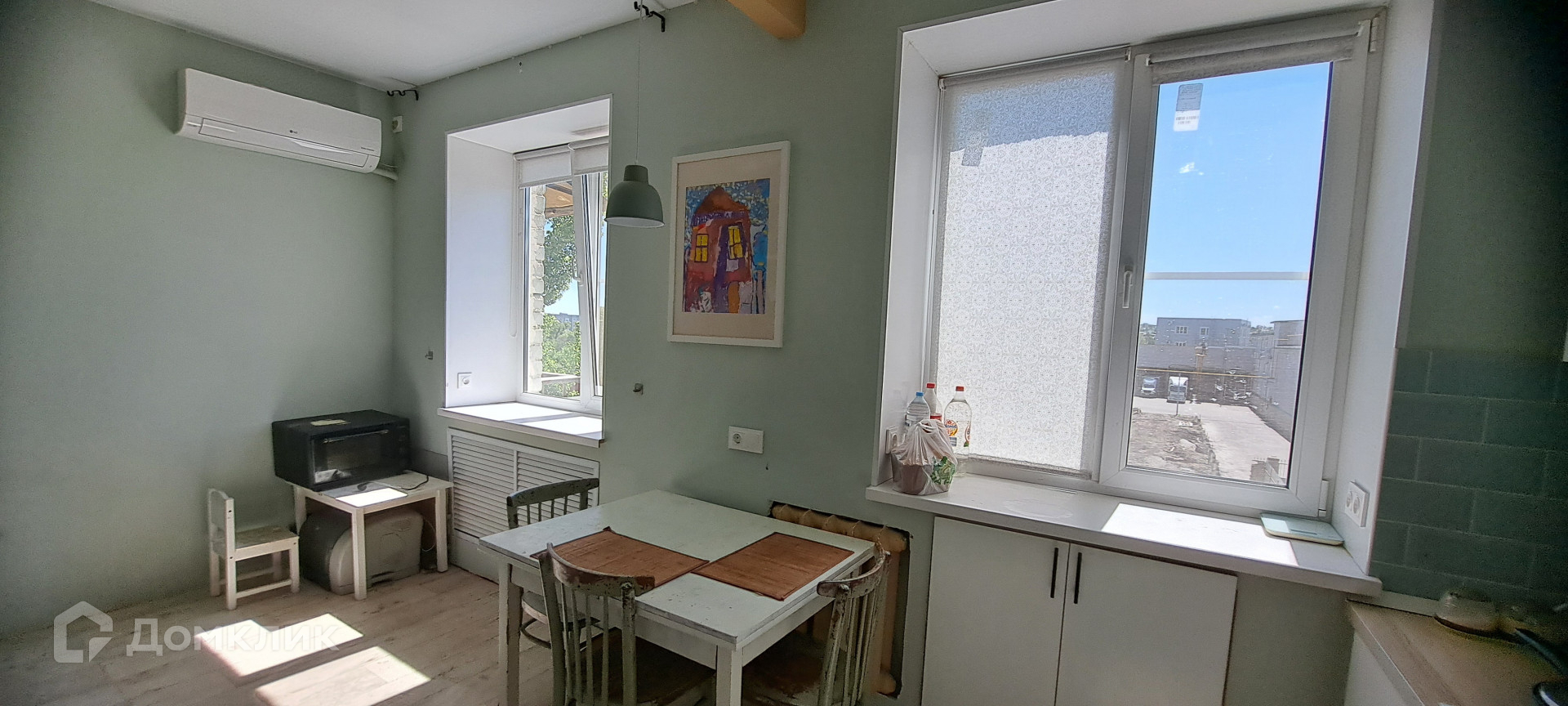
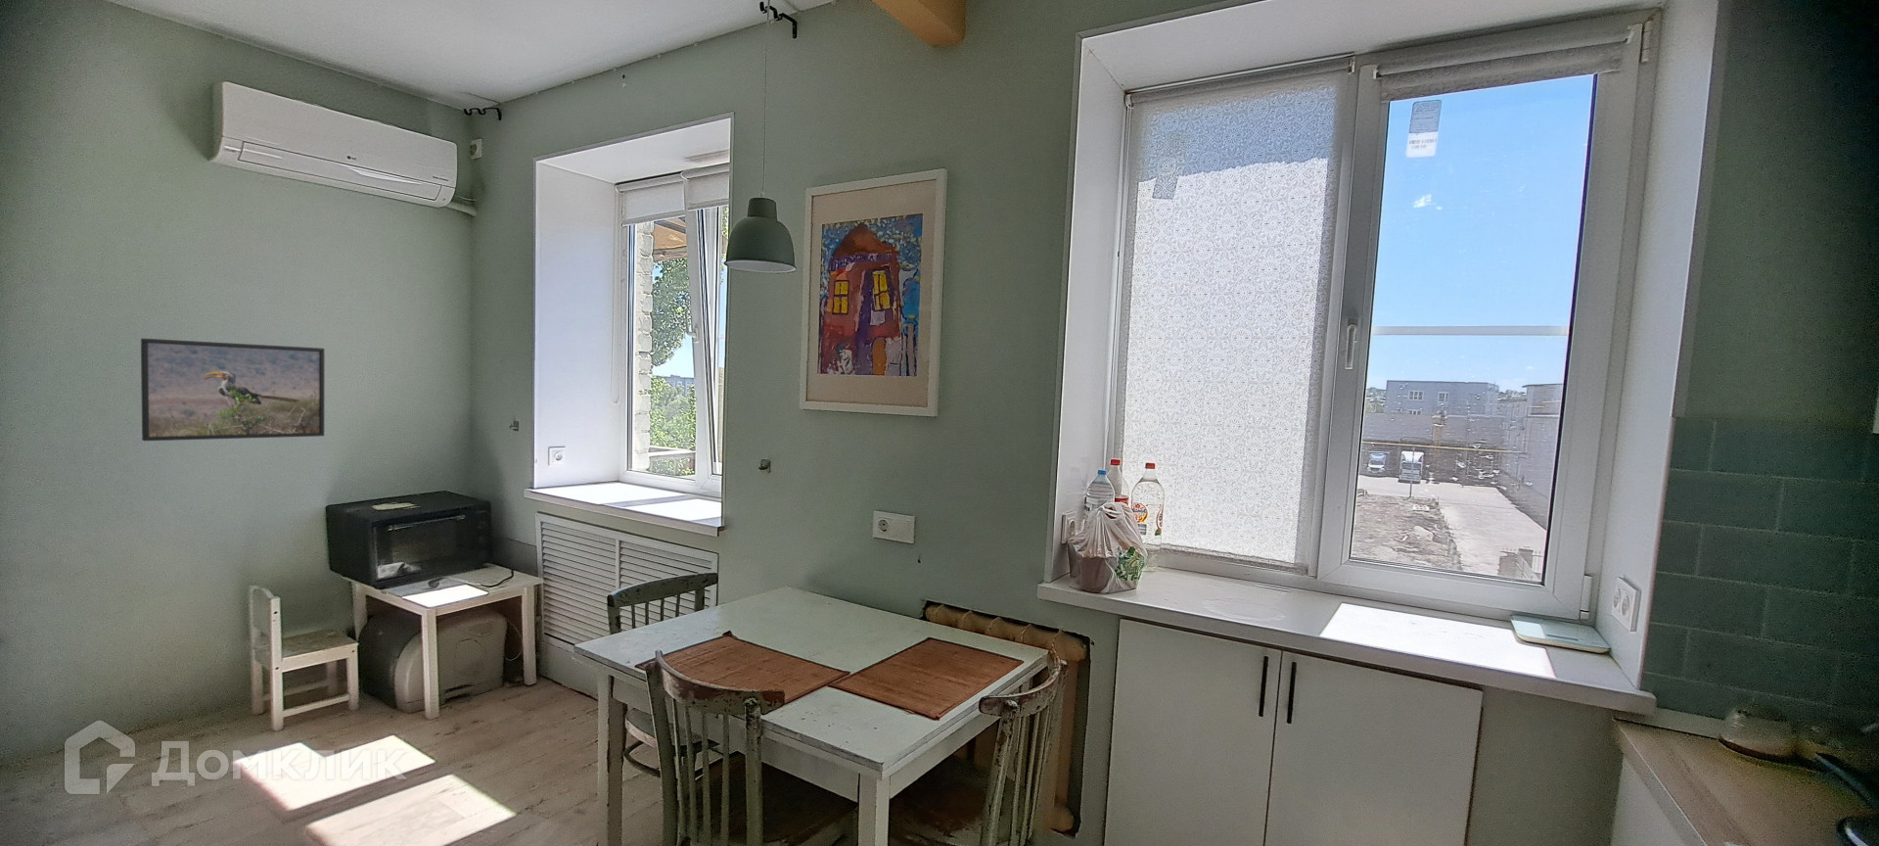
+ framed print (240, 391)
